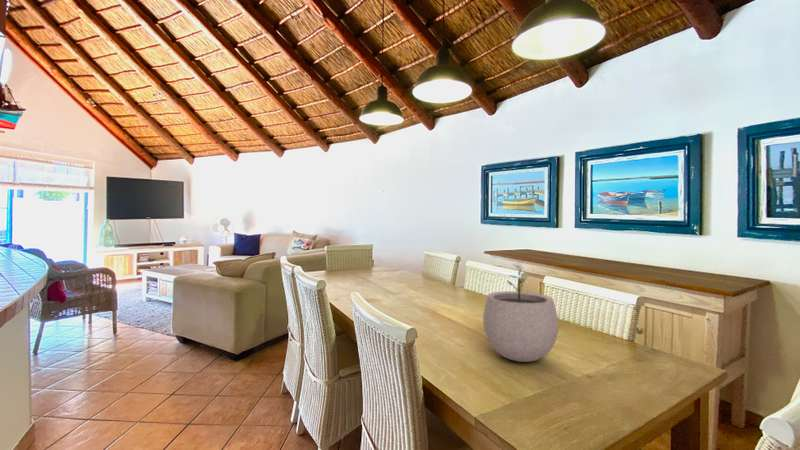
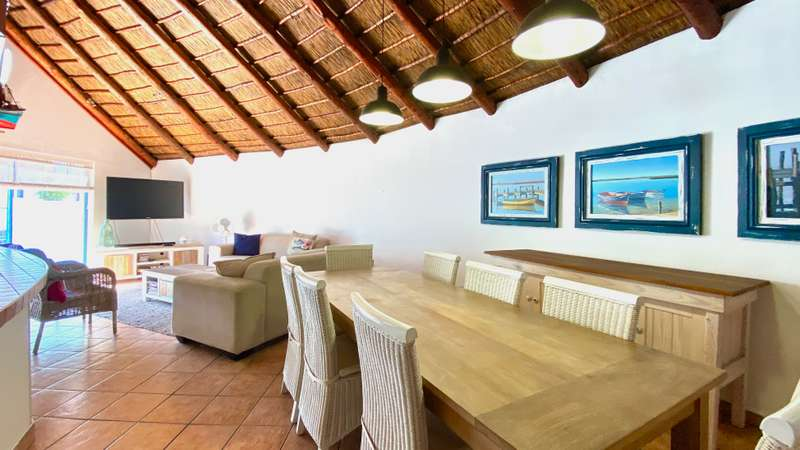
- plant pot (519, 313)
